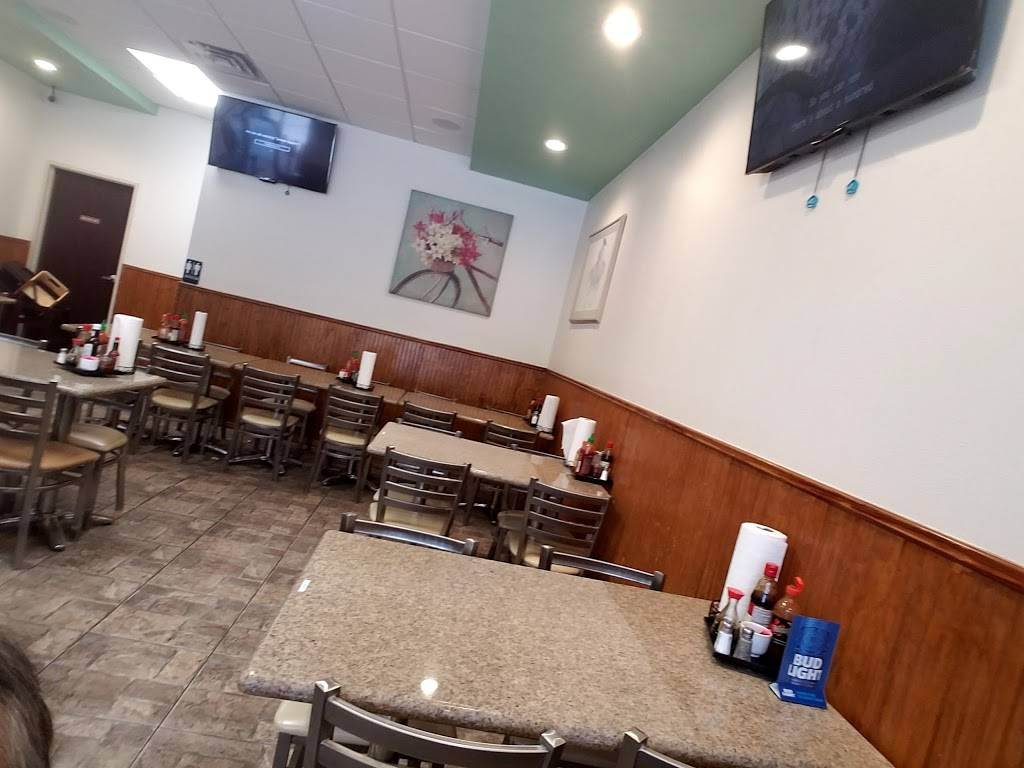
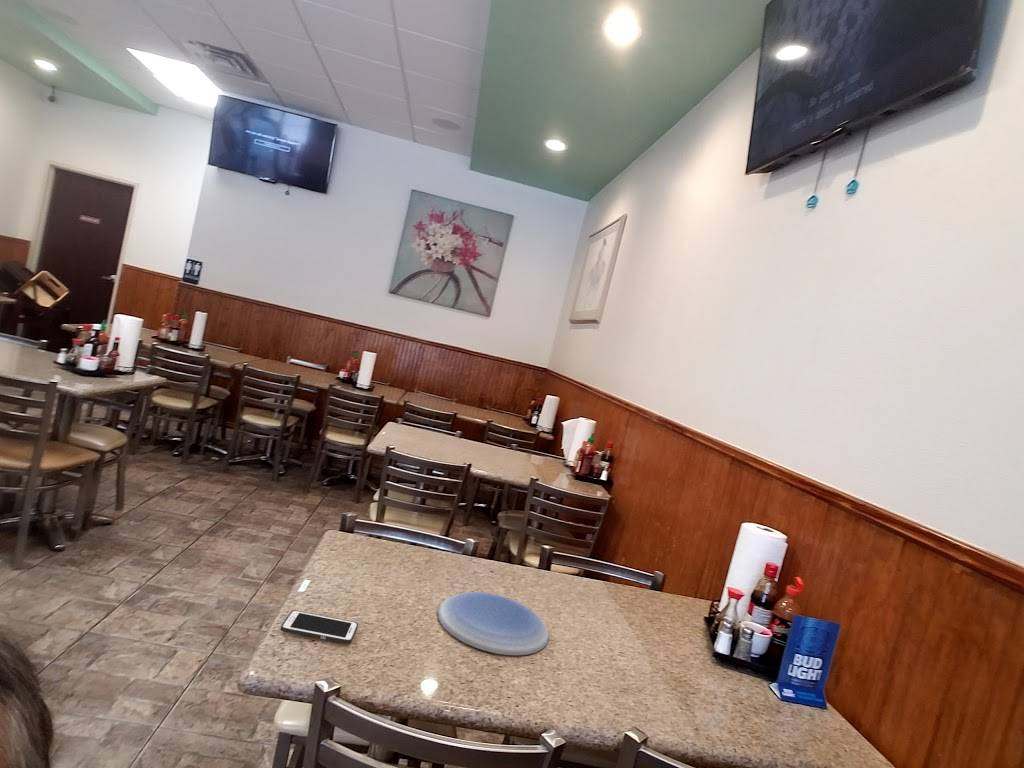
+ plate (495, 616)
+ cell phone (320, 626)
